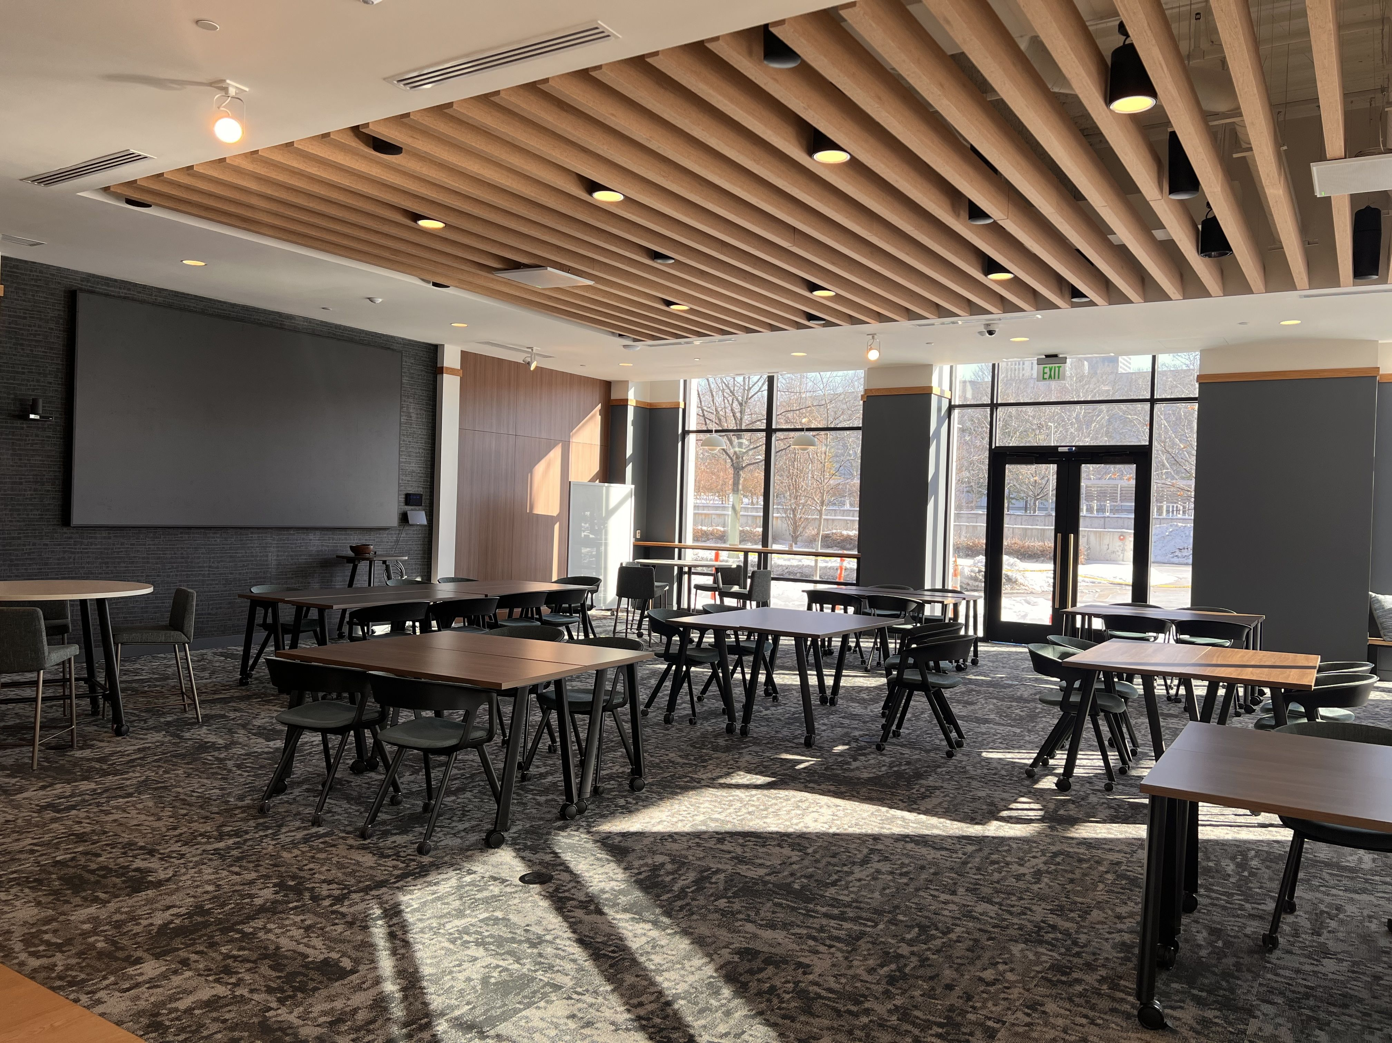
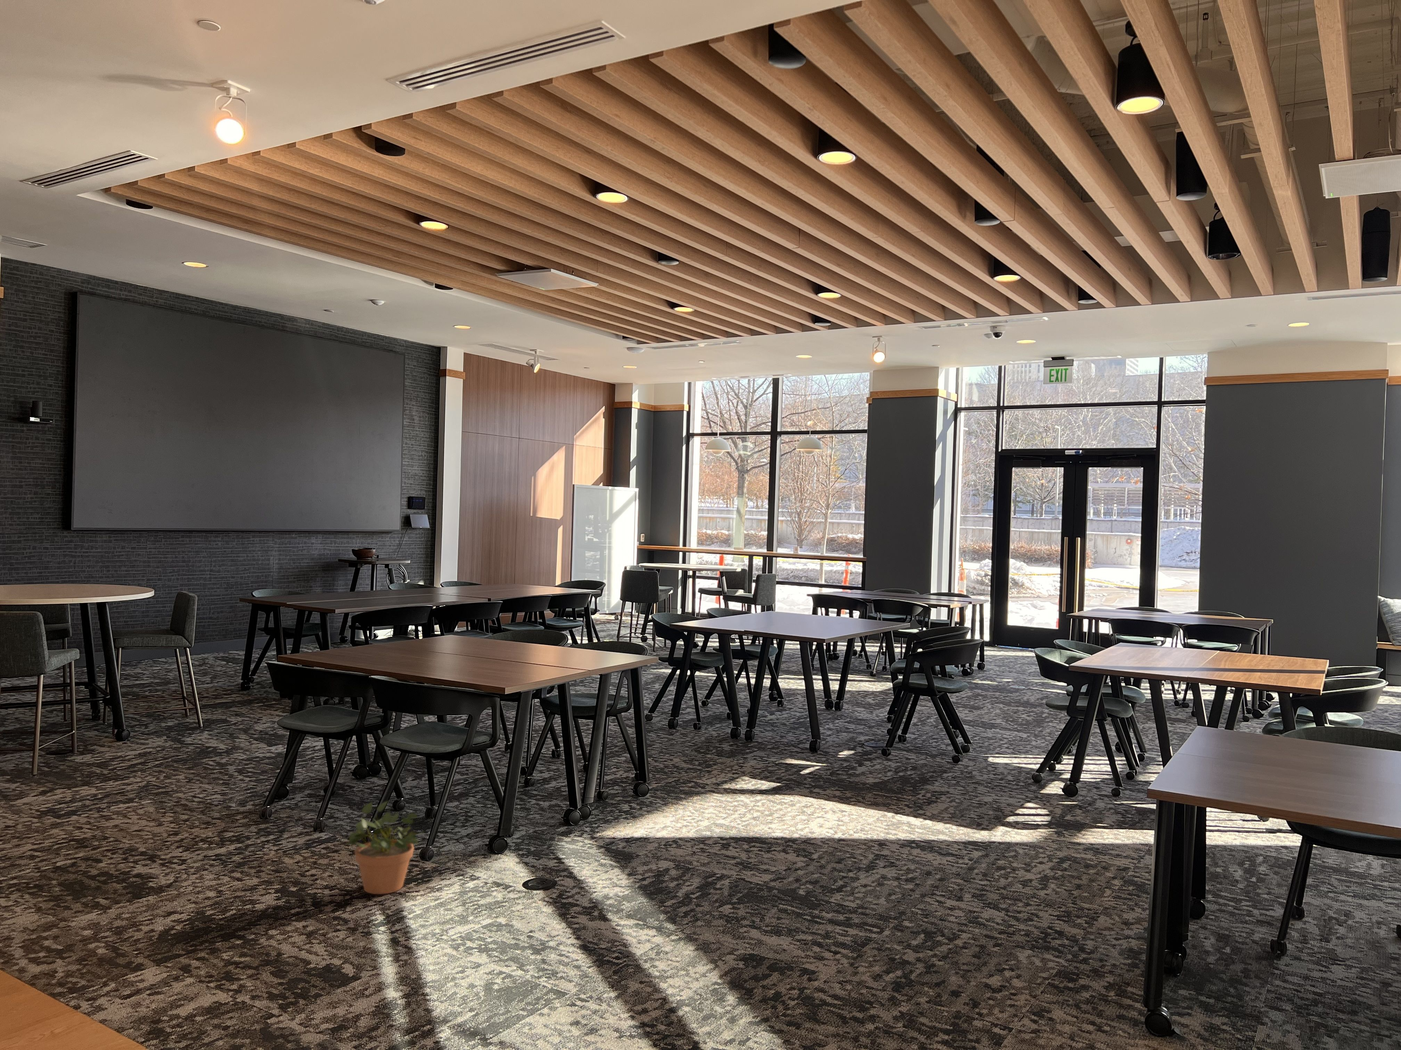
+ potted plant (381, 847)
